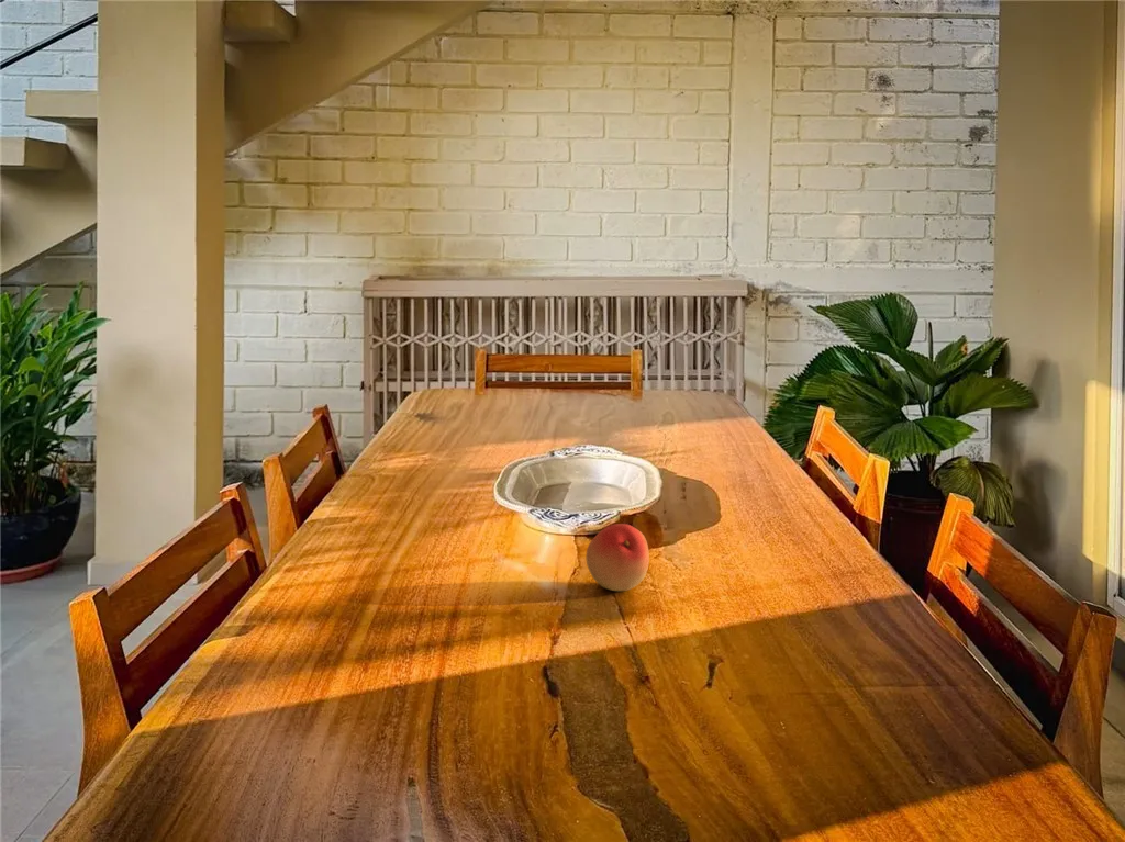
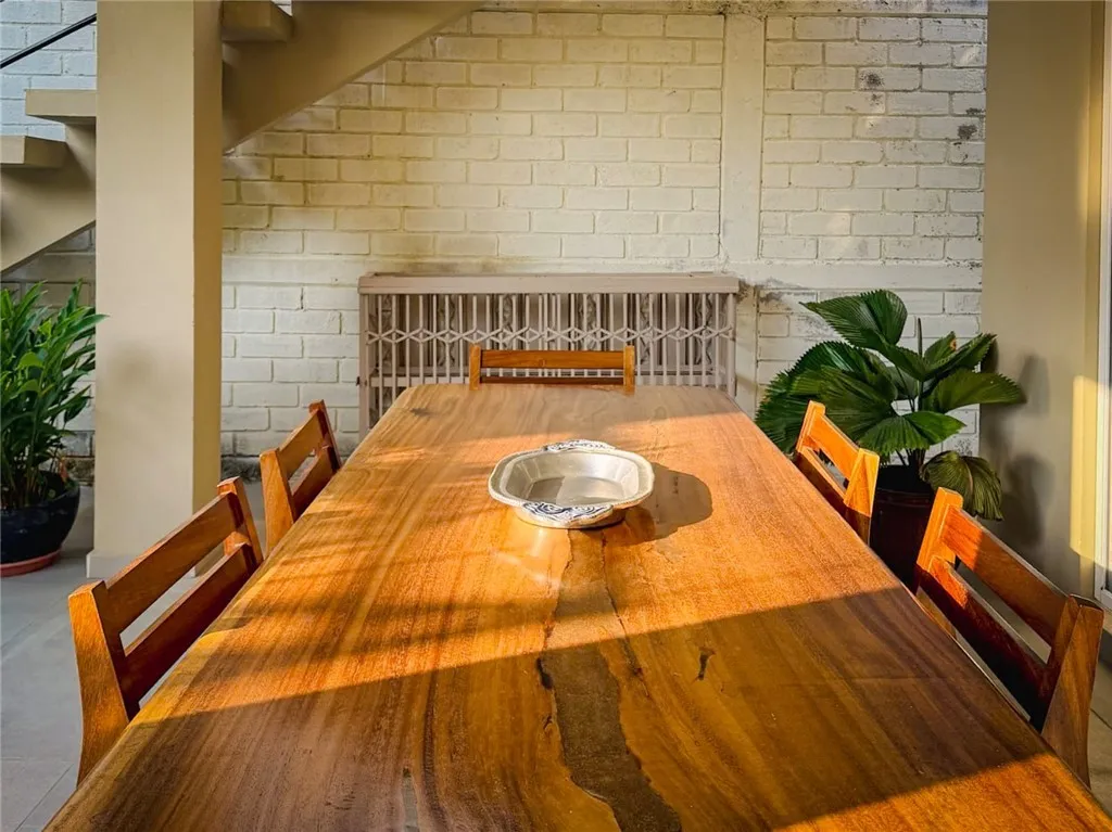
- fruit (617, 557)
